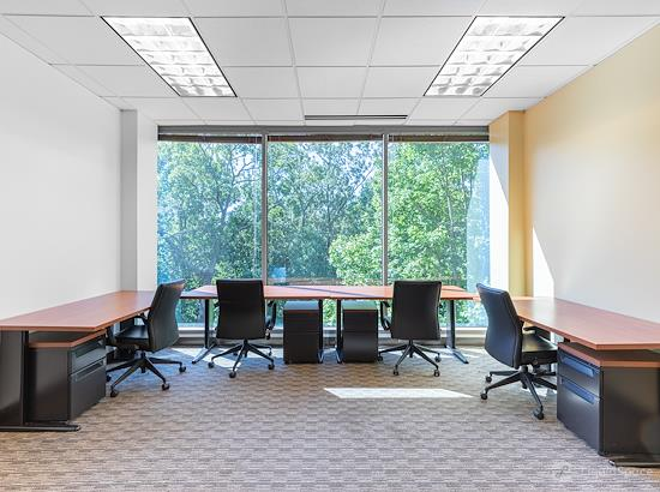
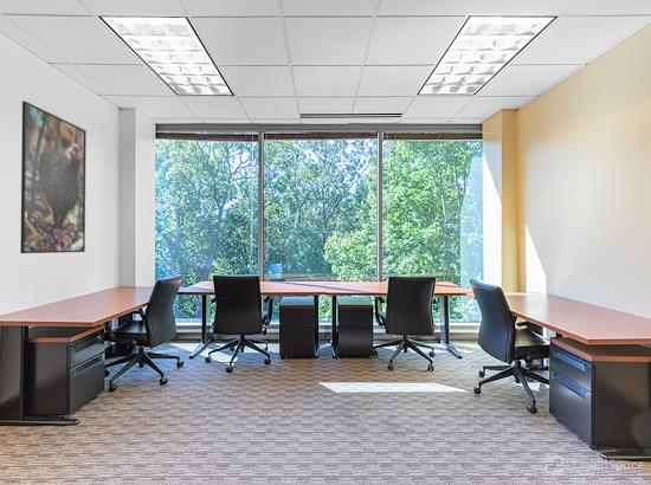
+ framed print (57, 185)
